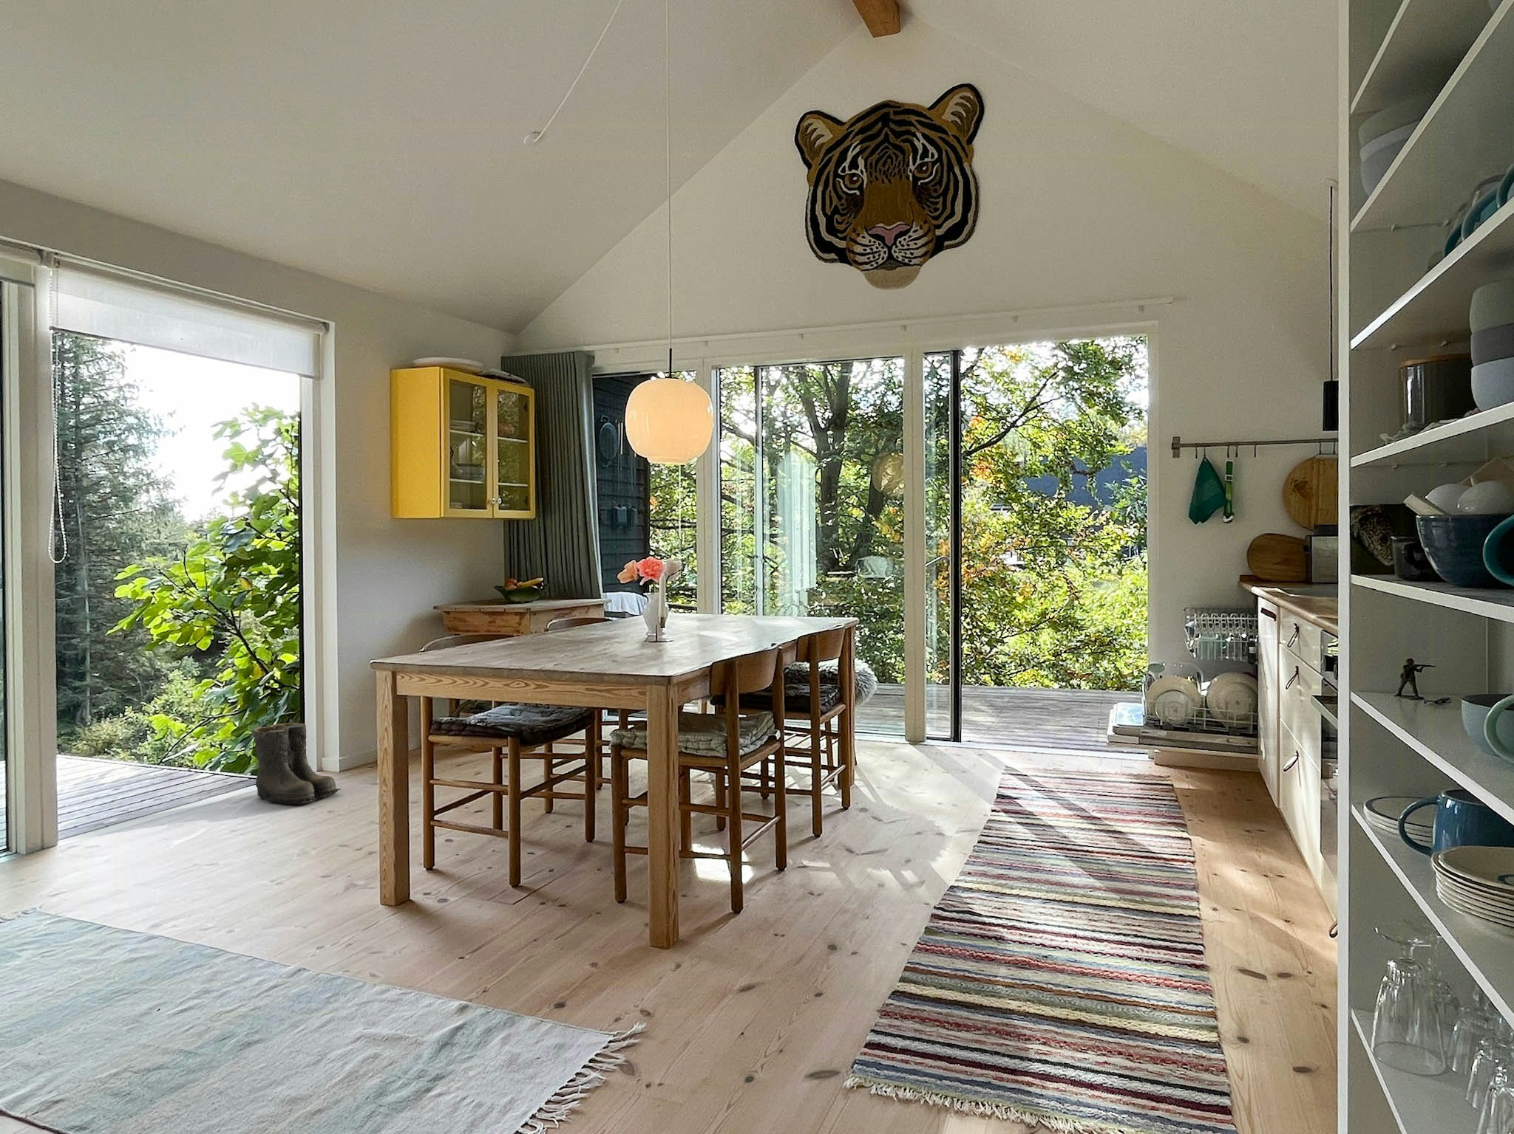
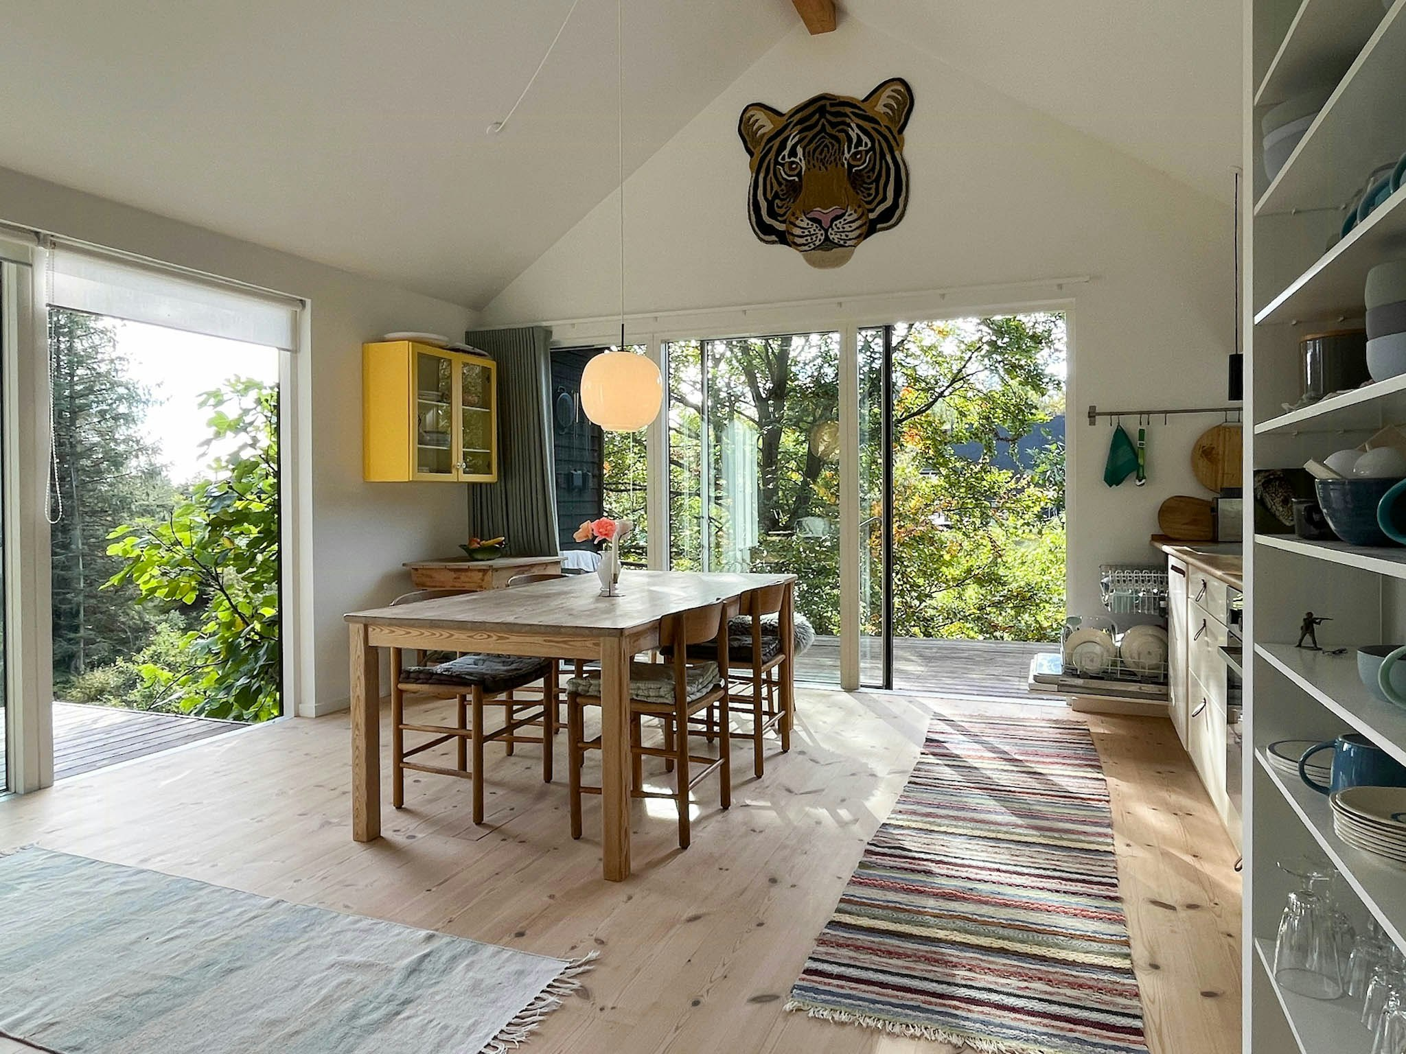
- boots (293, 761)
